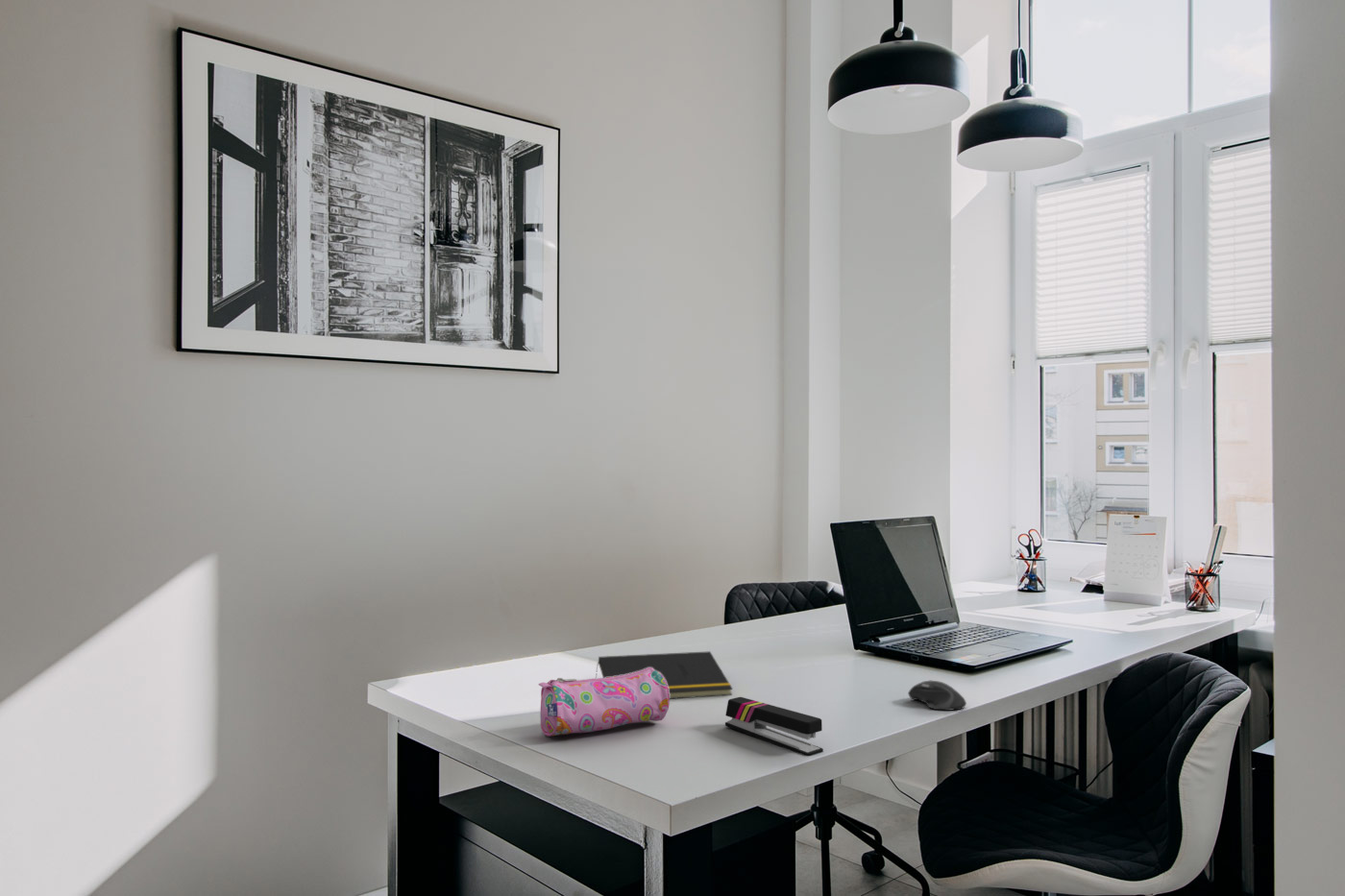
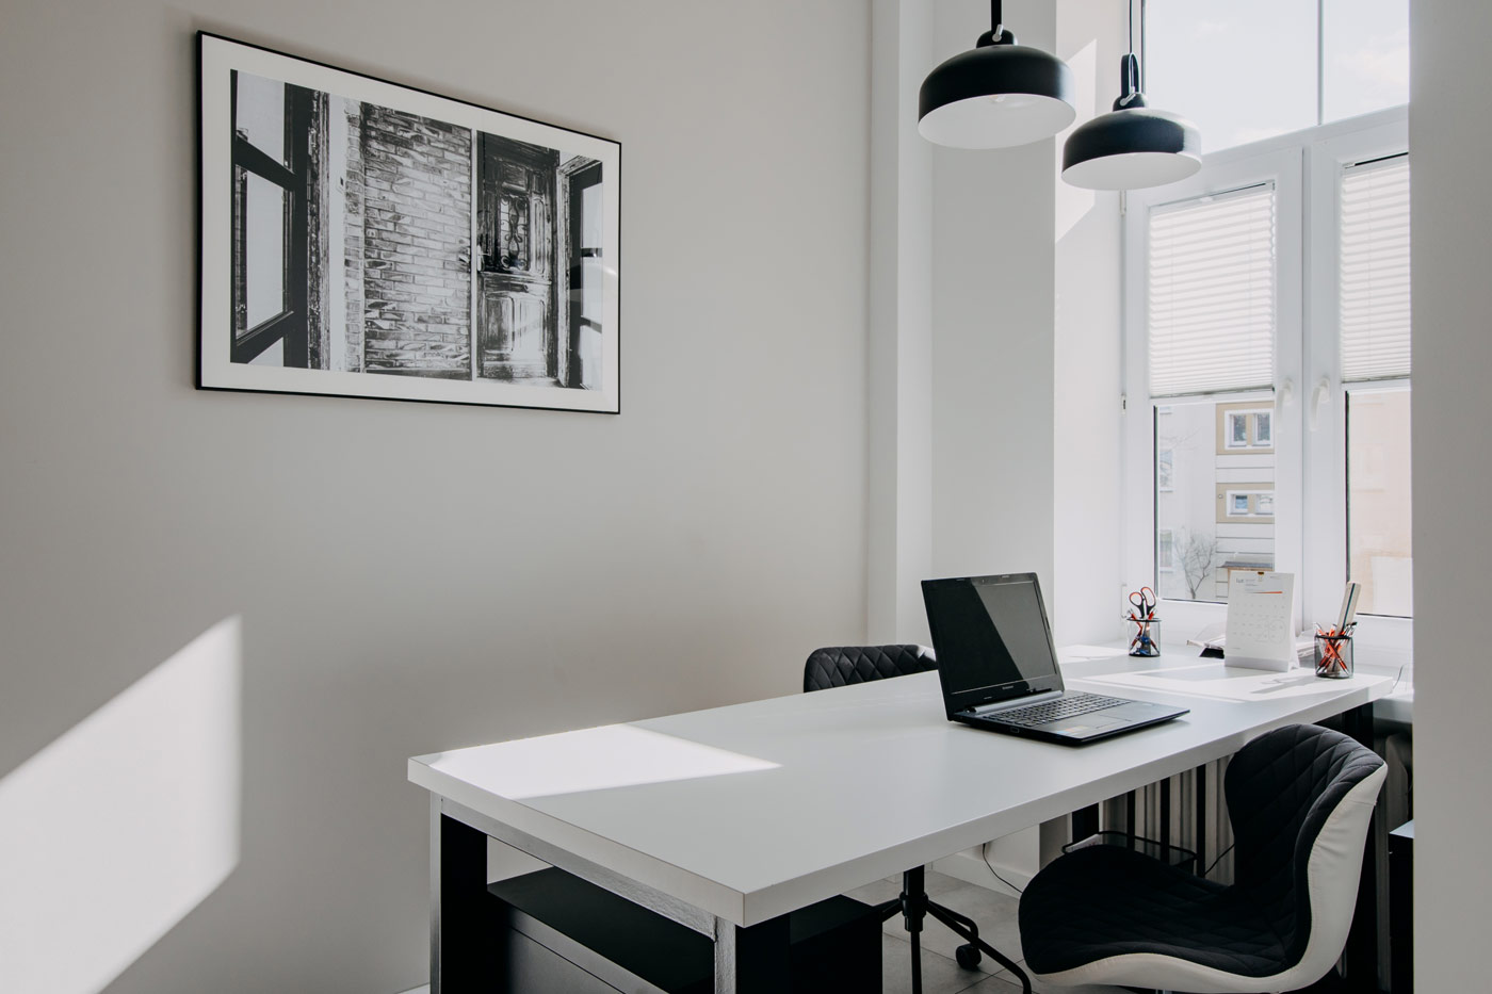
- pencil case (602, 700)
- notepad (663, 675)
- stapler (771, 722)
- computer mouse (935, 692)
